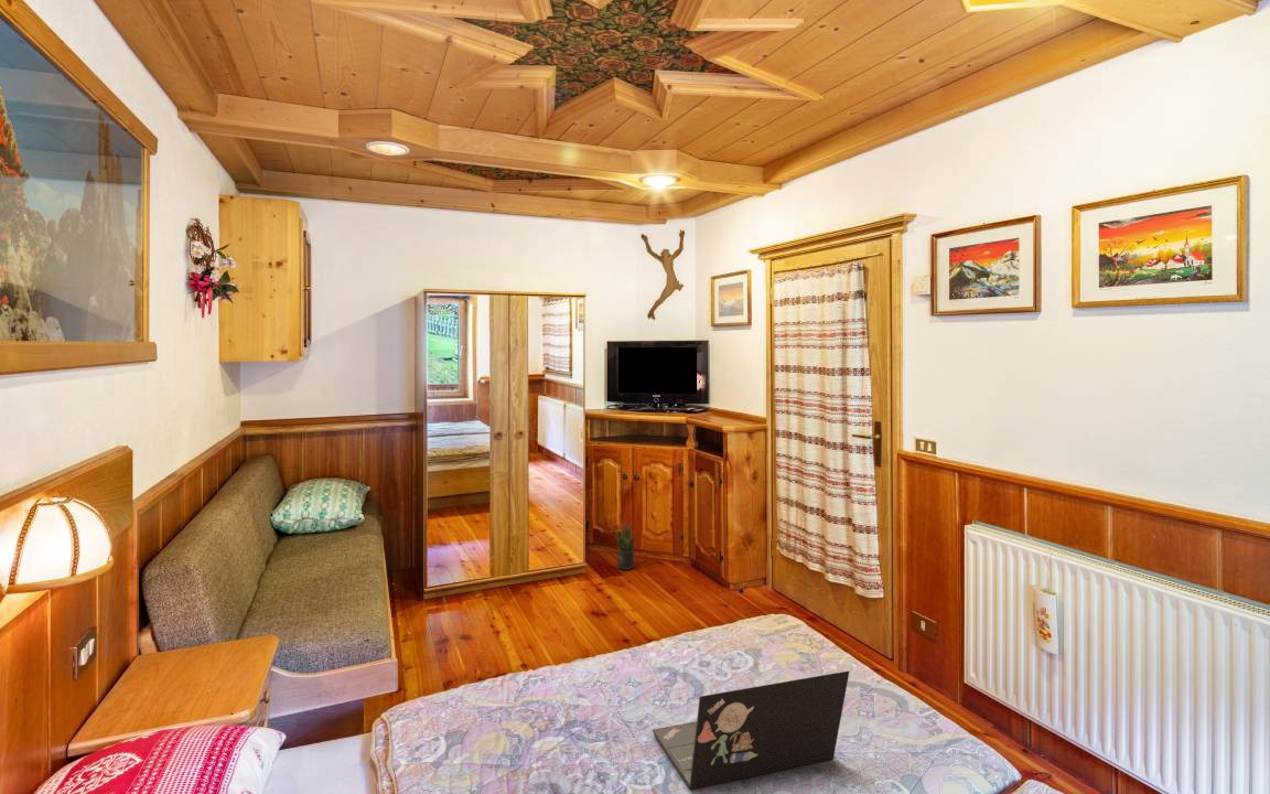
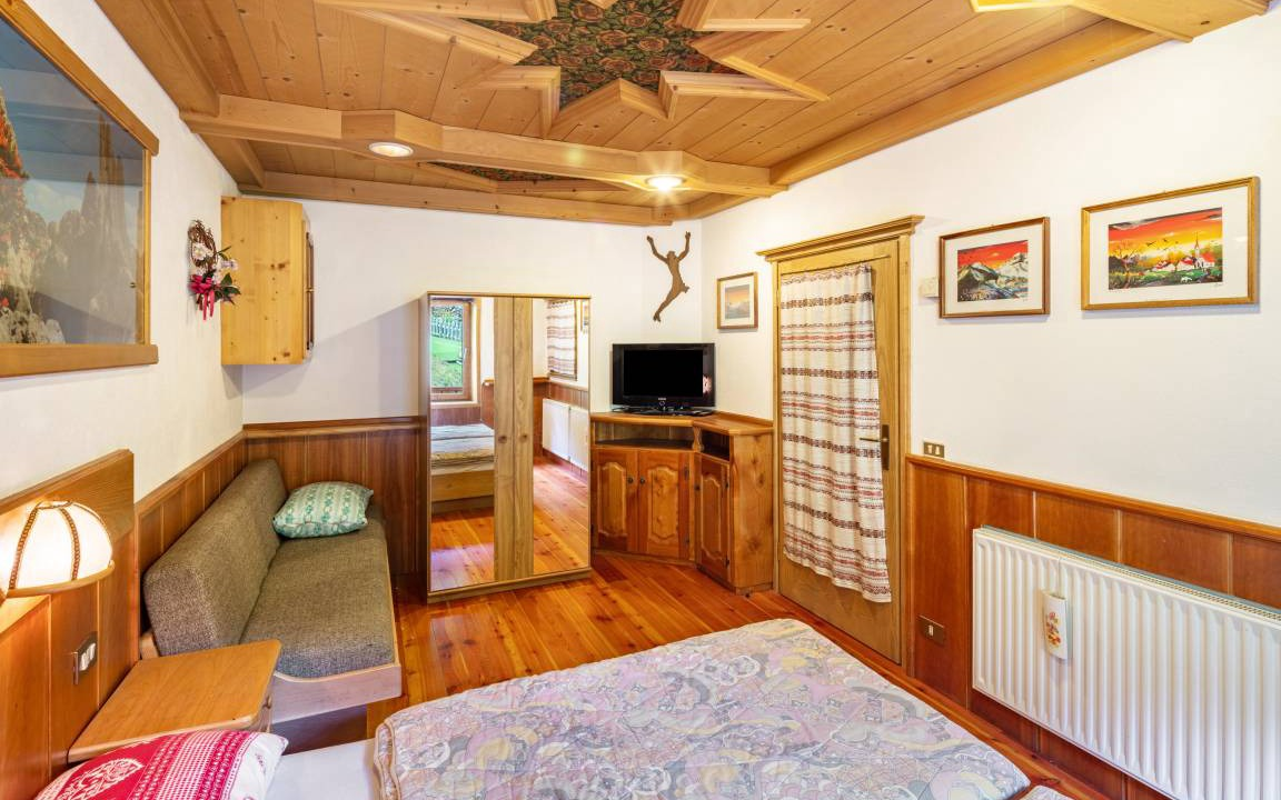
- potted plant (625, 546)
- laptop (745, 704)
